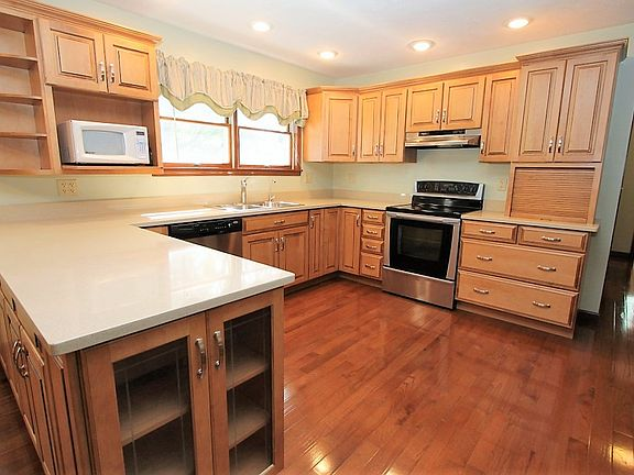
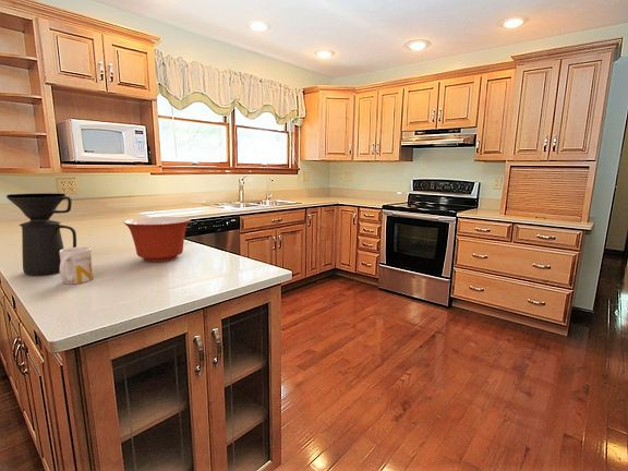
+ mixing bowl (159, 239)
+ coffee maker (41, 233)
+ mug (76, 266)
